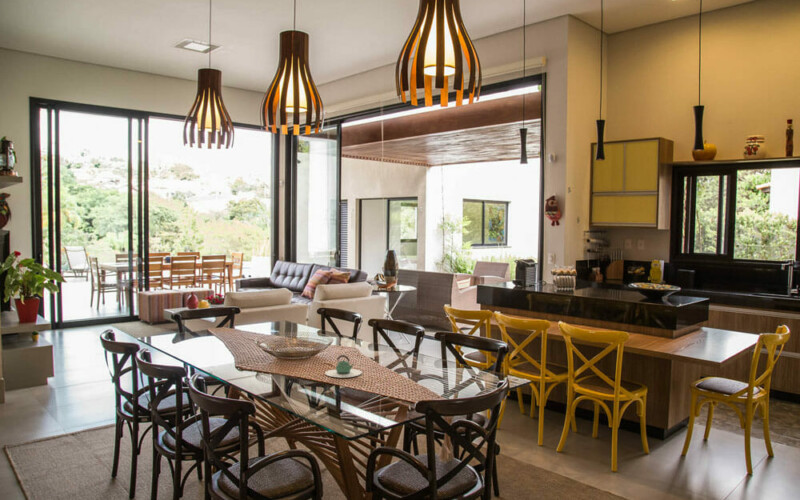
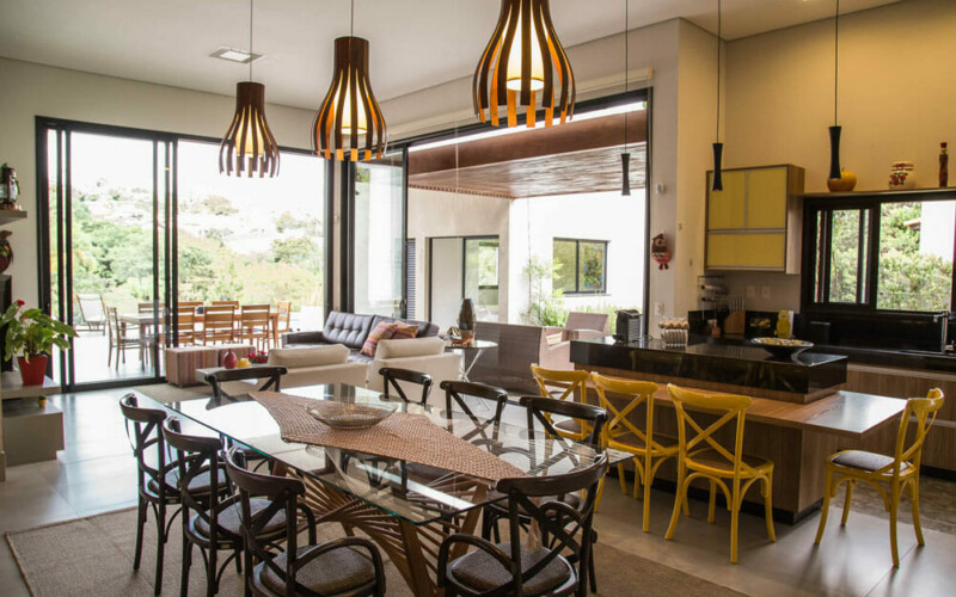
- teapot (343, 363)
